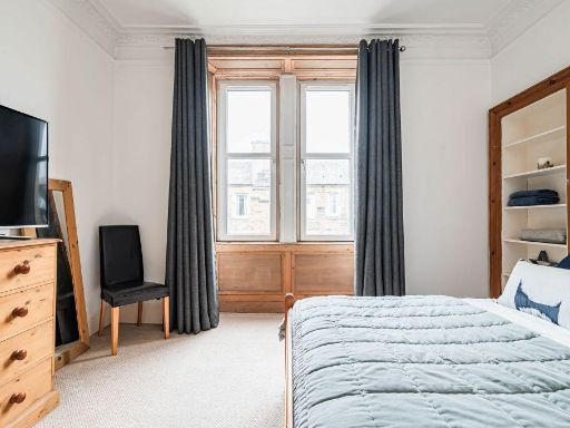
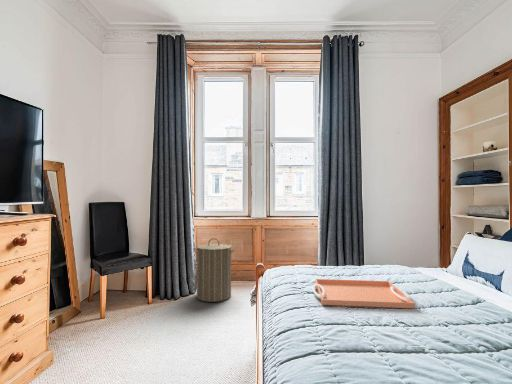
+ laundry hamper (214, 267)
+ serving tray (358, 291)
